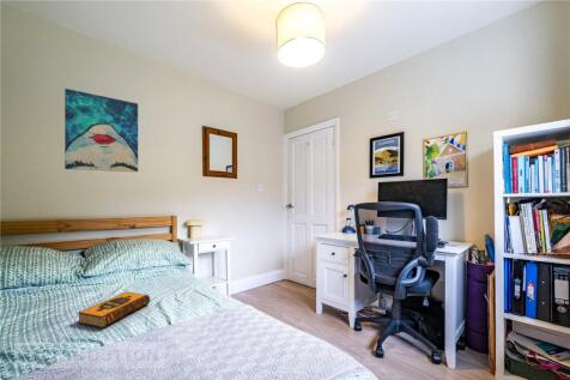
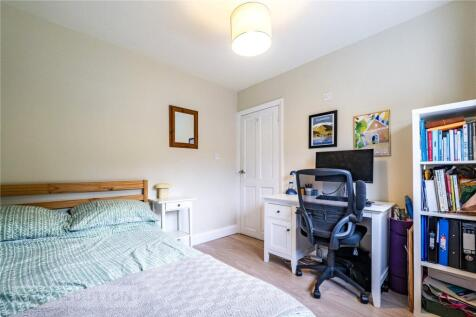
- hardback book (116, 308)
- wall art (104, 133)
